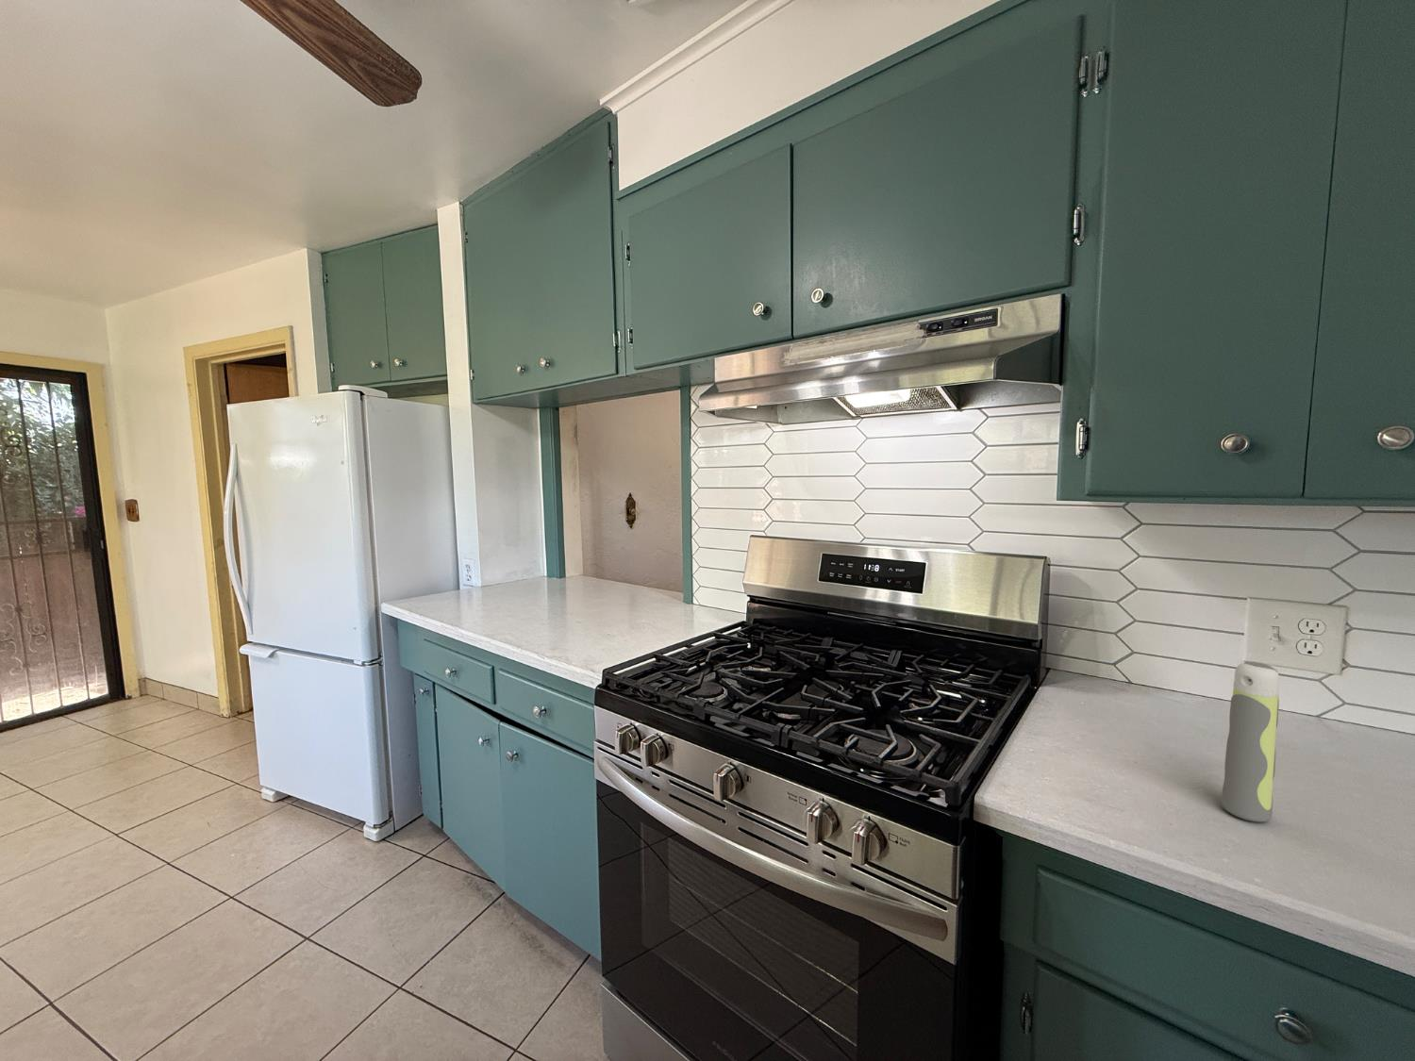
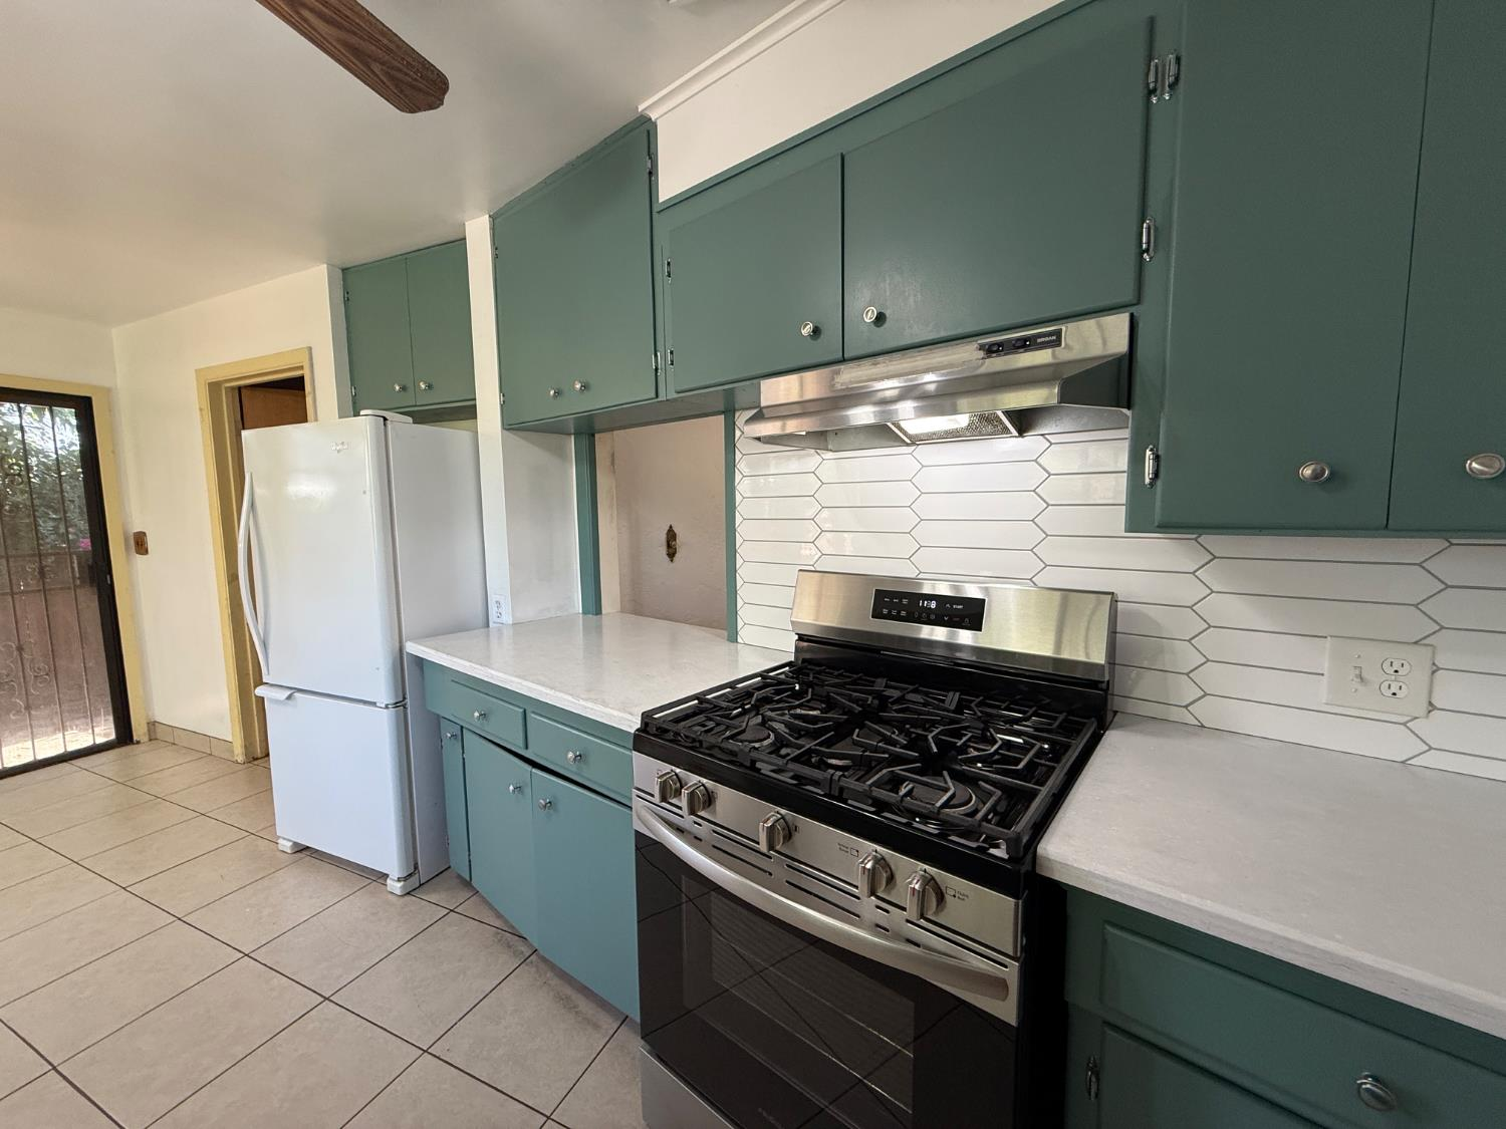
- spray bottle (1251, 739)
